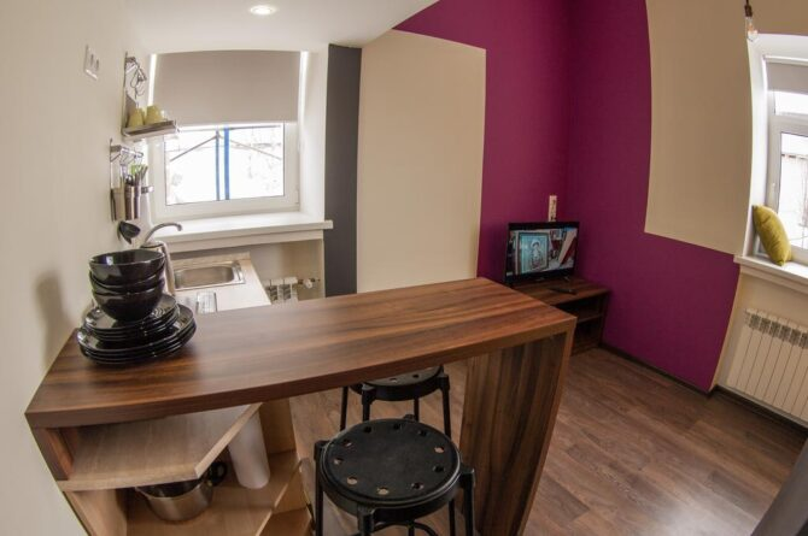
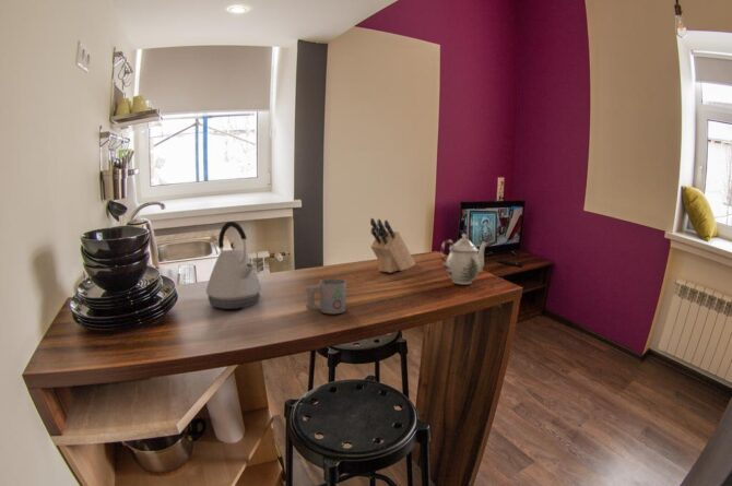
+ mug (326, 296)
+ knife block (392, 244)
+ kettle (234, 263)
+ teapot (463, 258)
